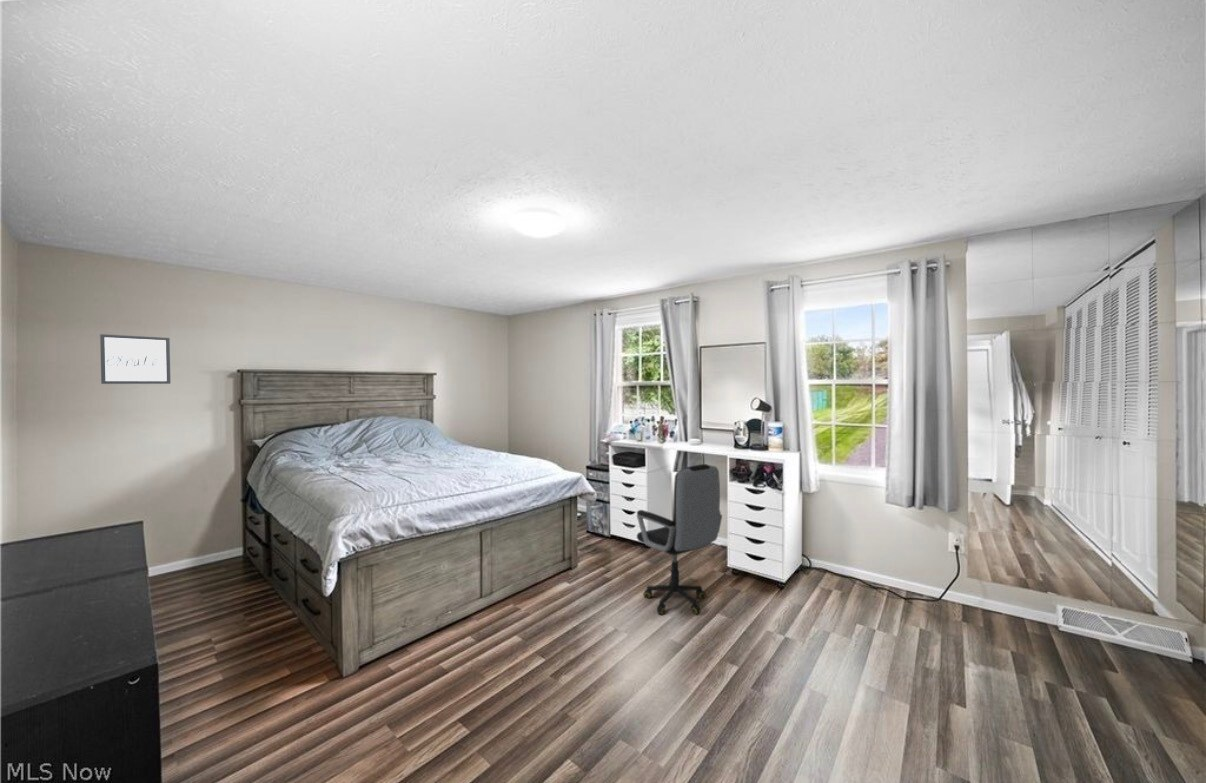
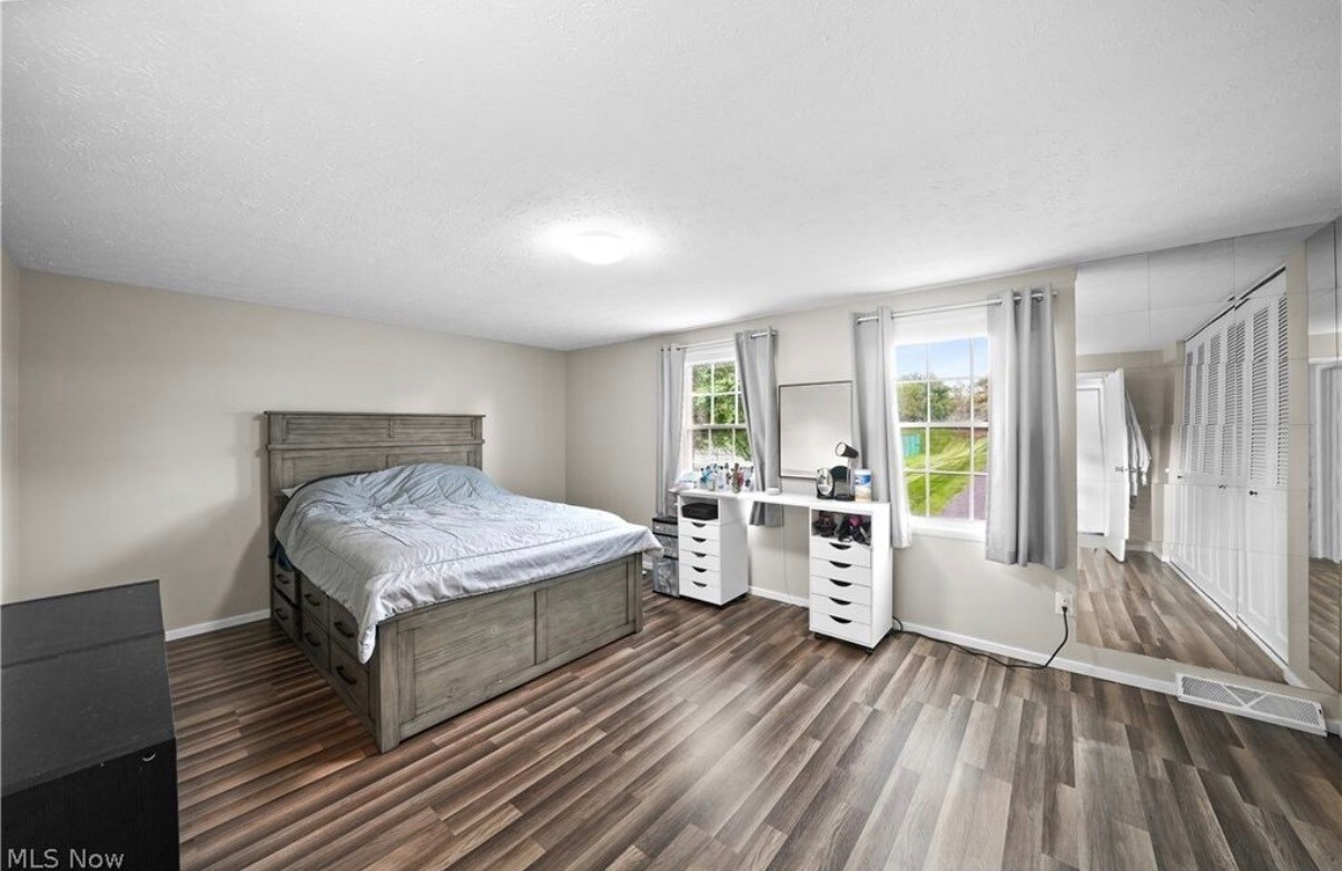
- wall art (136, 360)
- office chair (678, 532)
